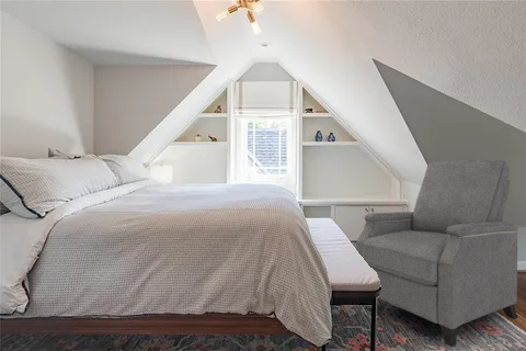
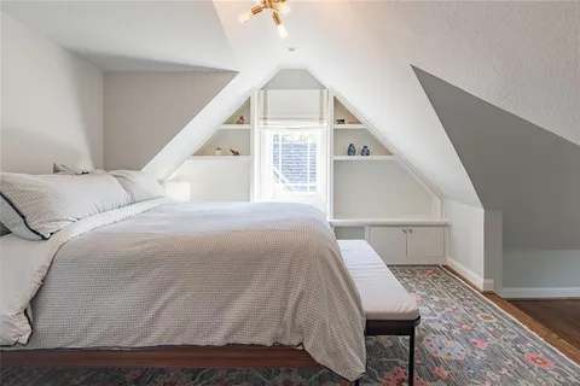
- chair (436, 234)
